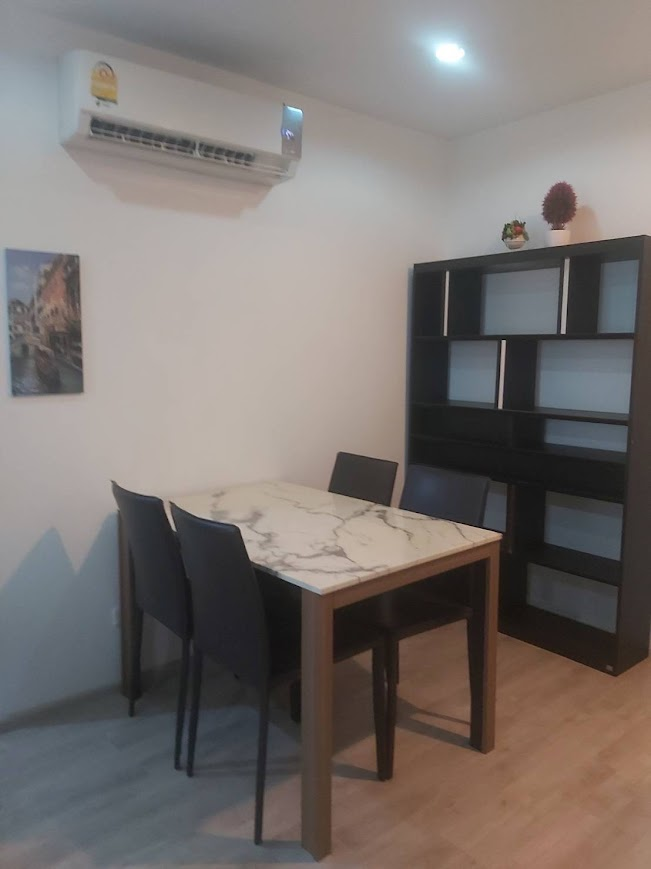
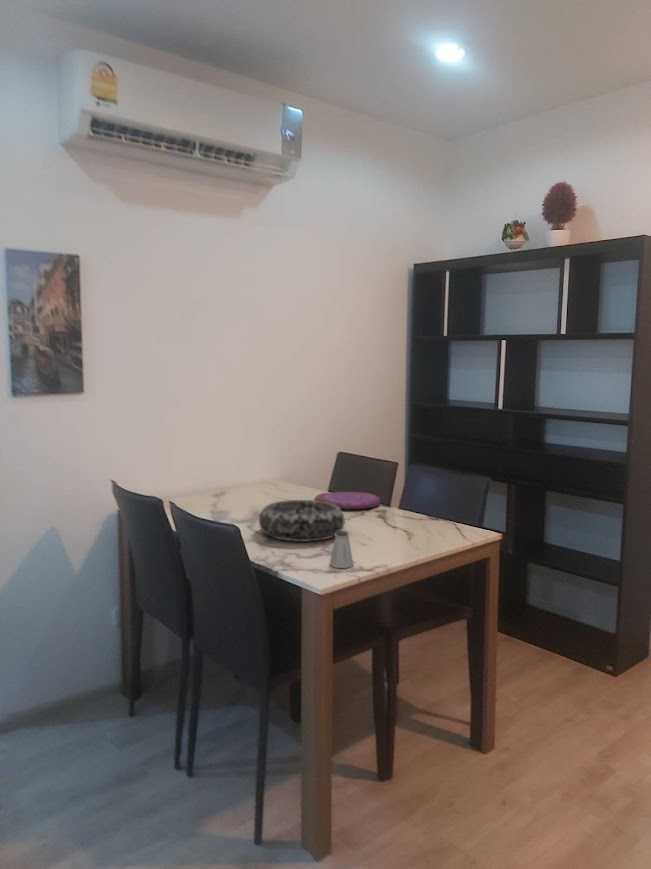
+ saltshaker (341, 548)
+ plate (347, 499)
+ decorative bowl (301, 520)
